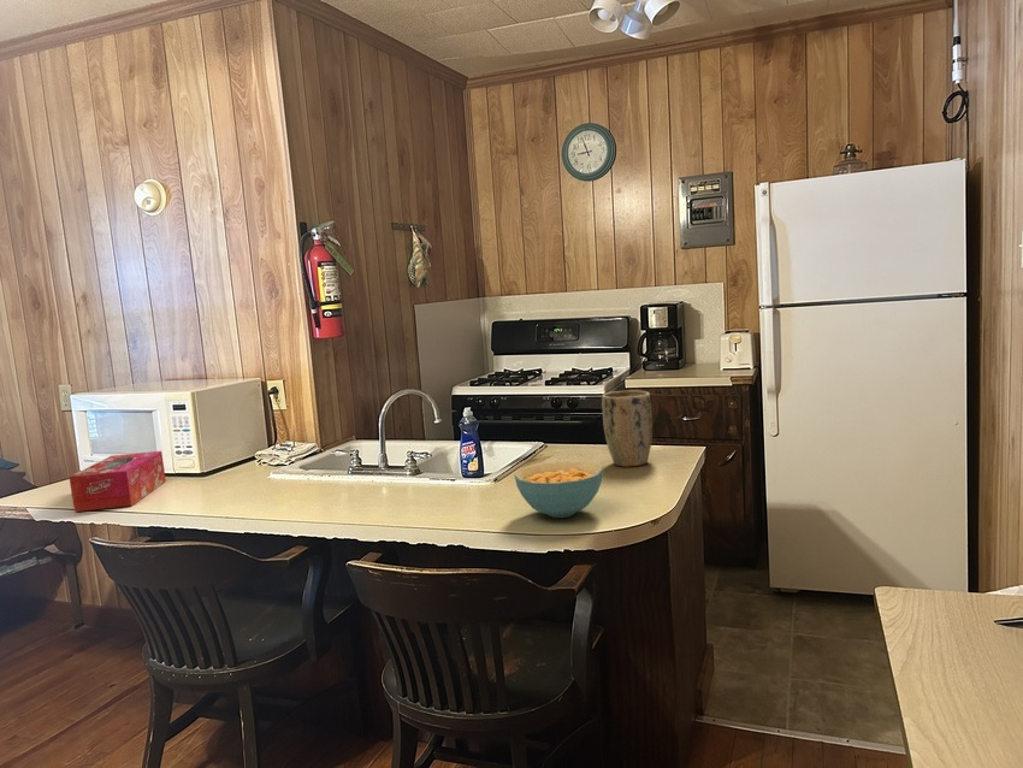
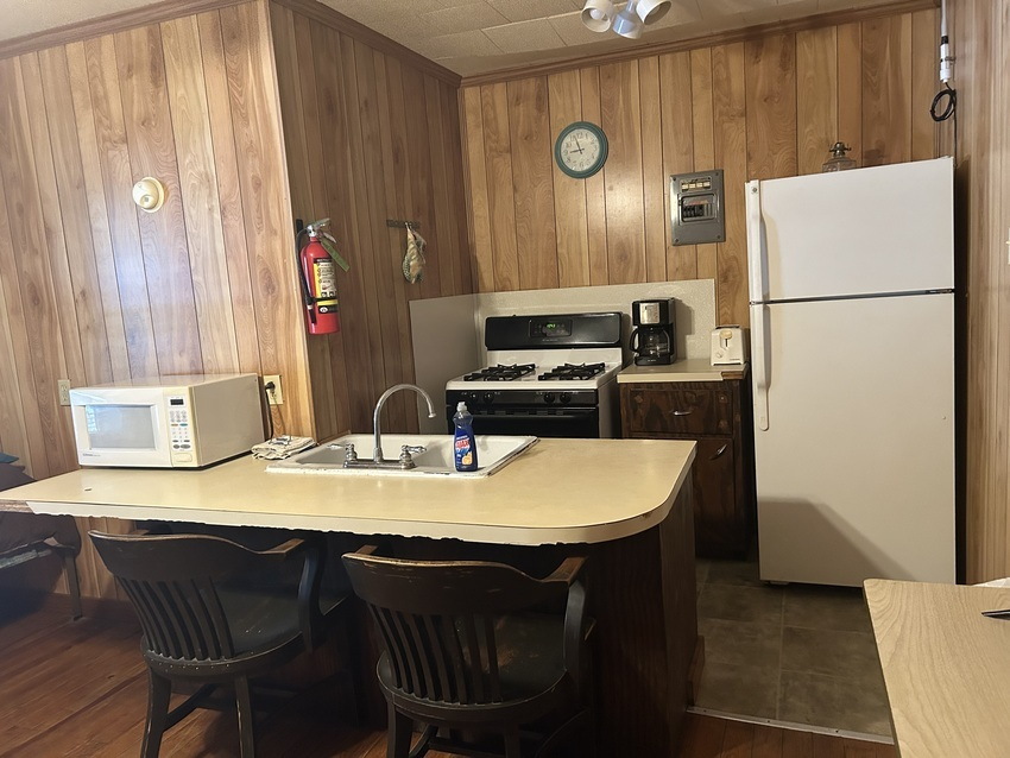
- plant pot (627, 427)
- cereal bowl (560, 492)
- tissue box (120, 479)
